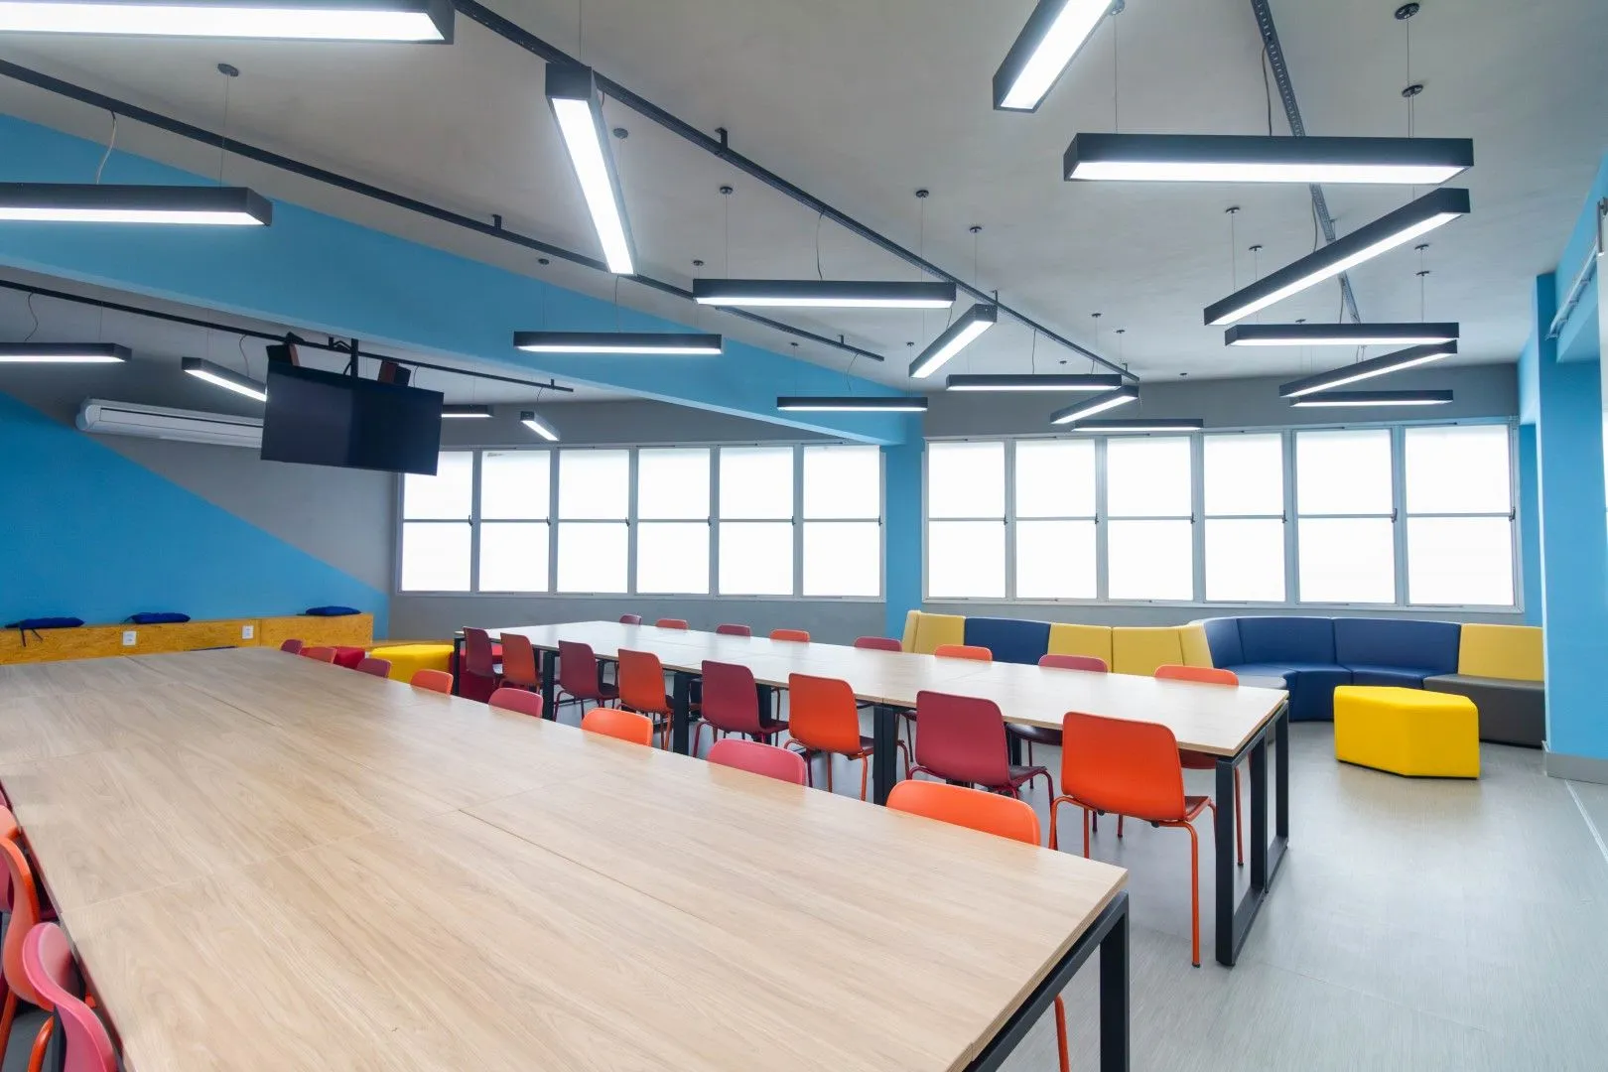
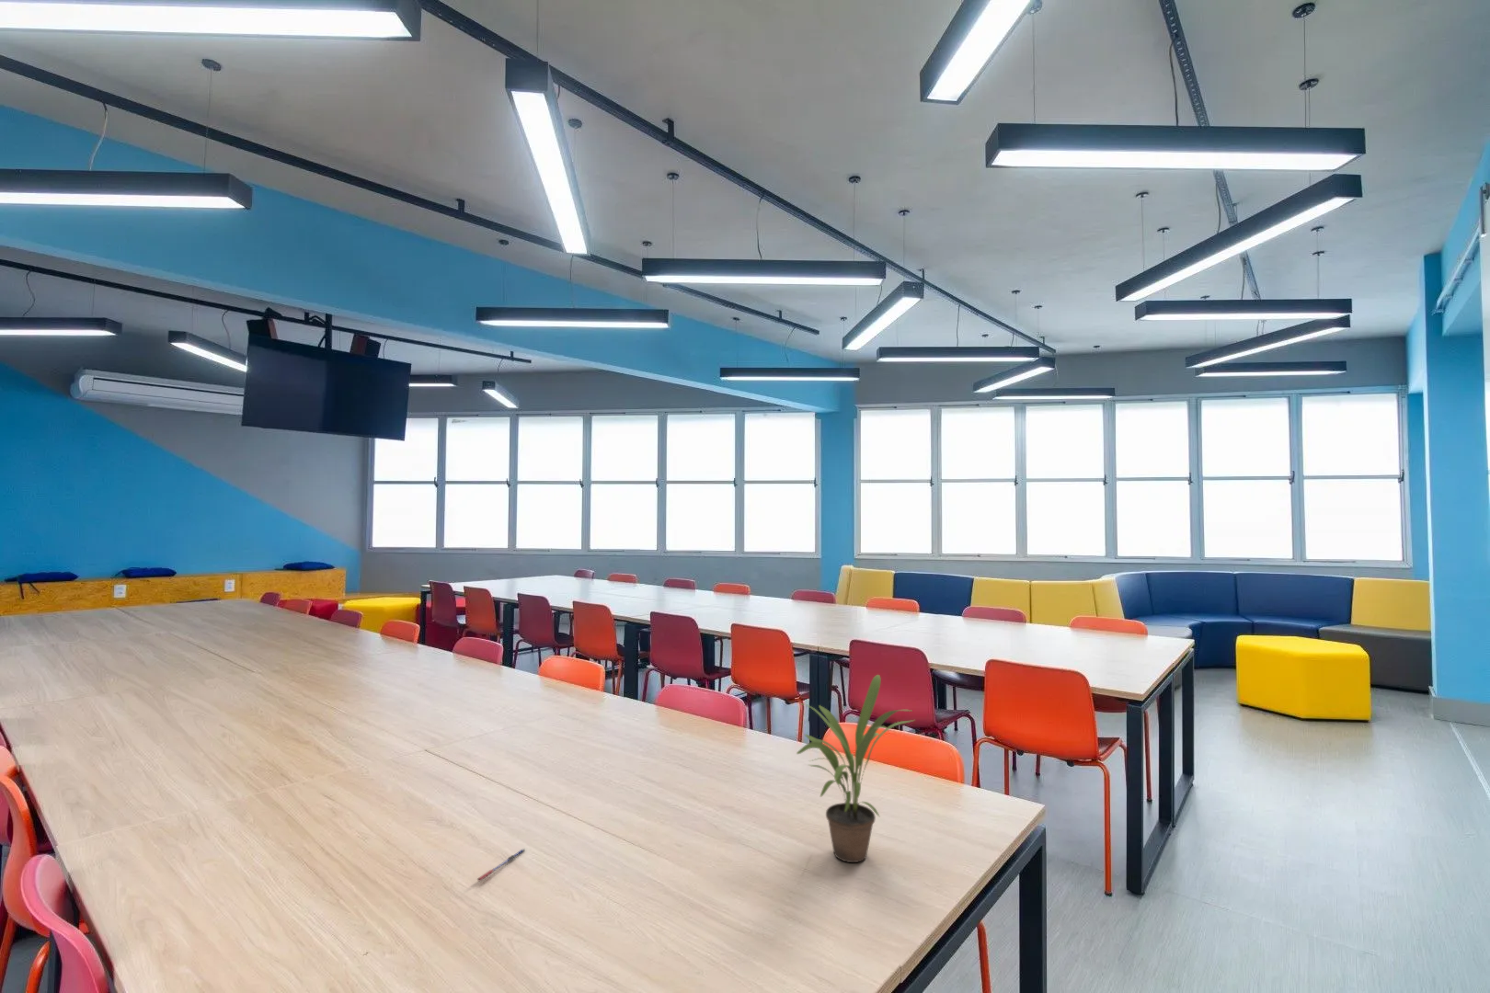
+ potted plant (859, 772)
+ pen (502, 863)
